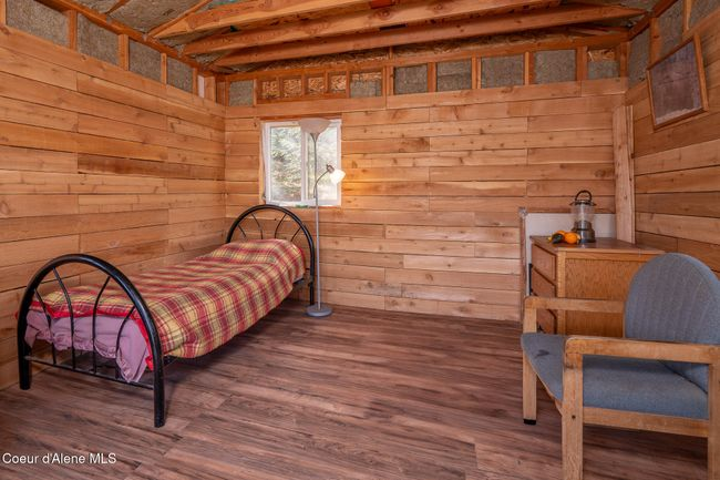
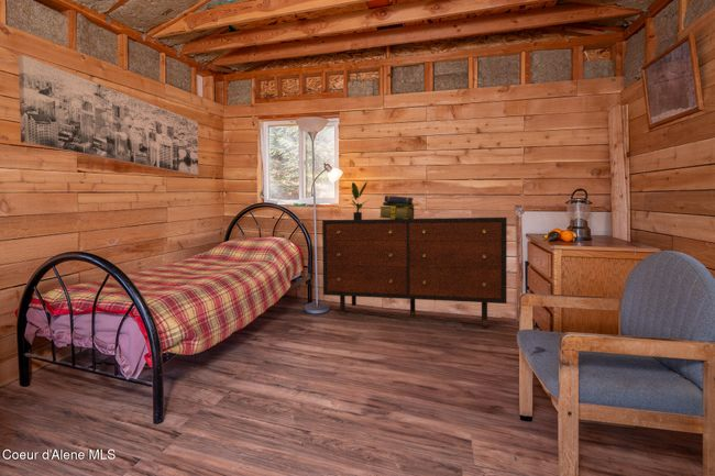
+ dresser (411, 267)
+ wall art (130, 130)
+ potted plant (360, 203)
+ stack of books (398, 207)
